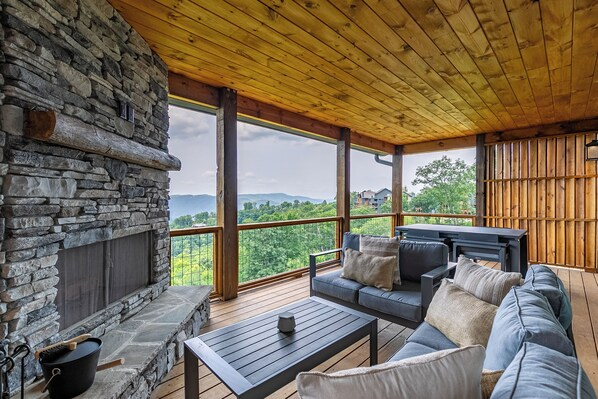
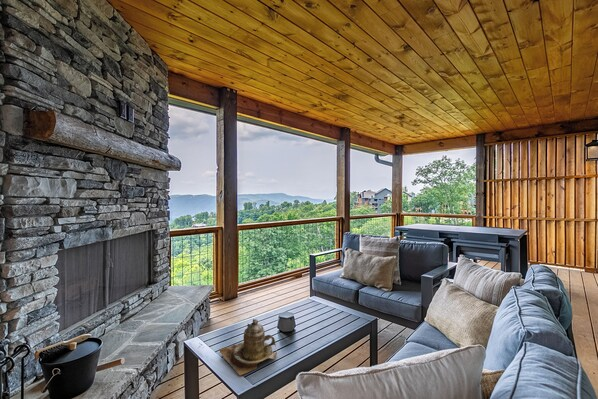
+ teapot (249, 337)
